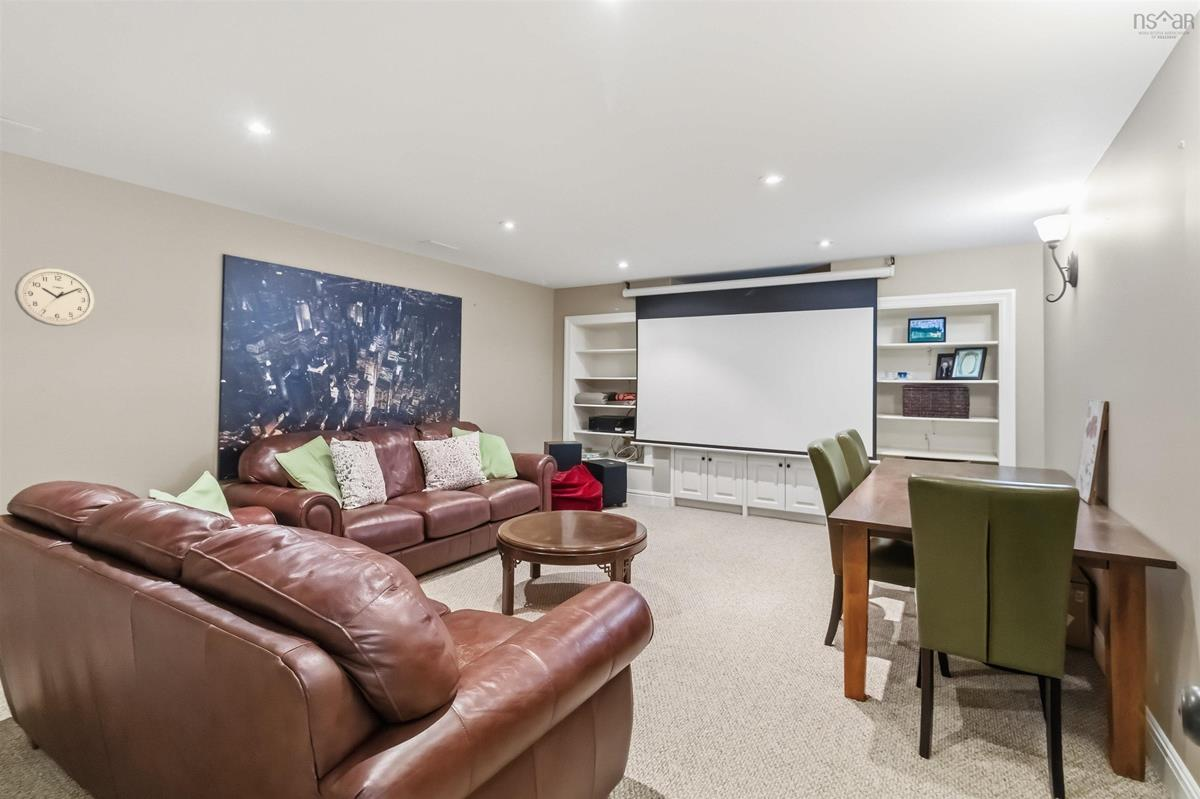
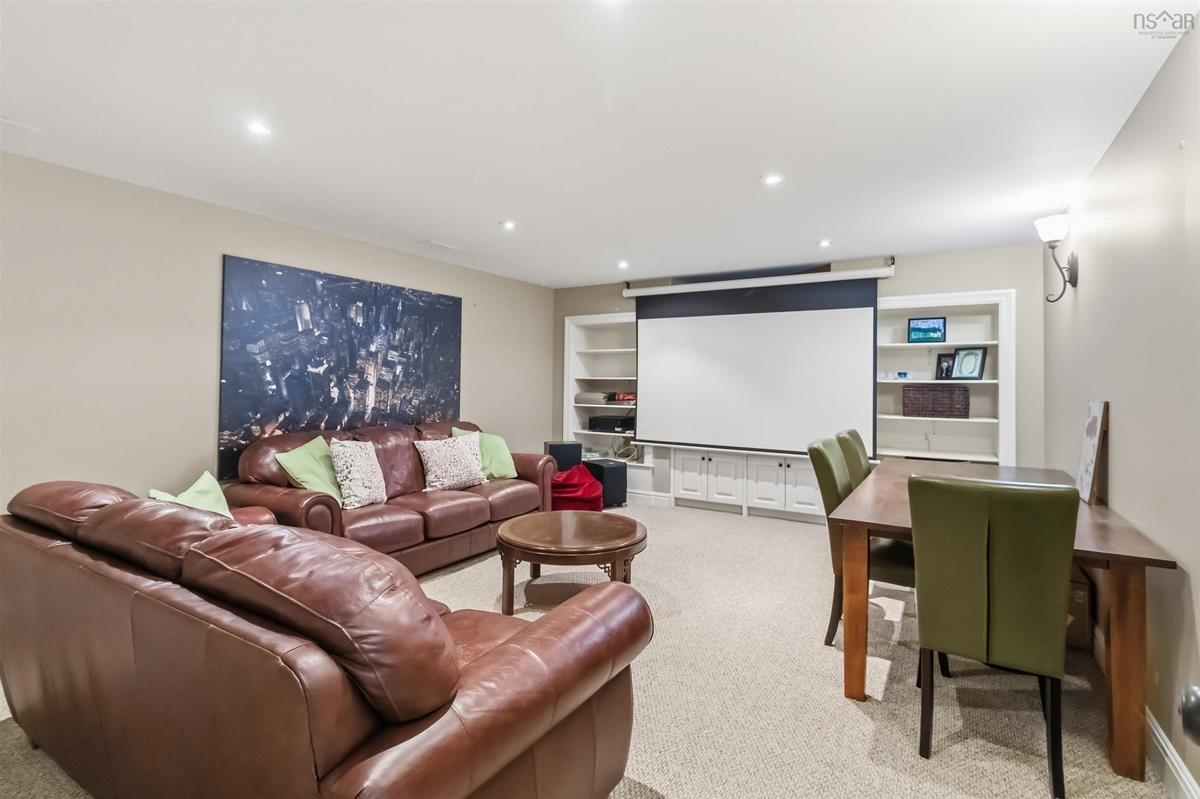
- wall clock (57, 296)
